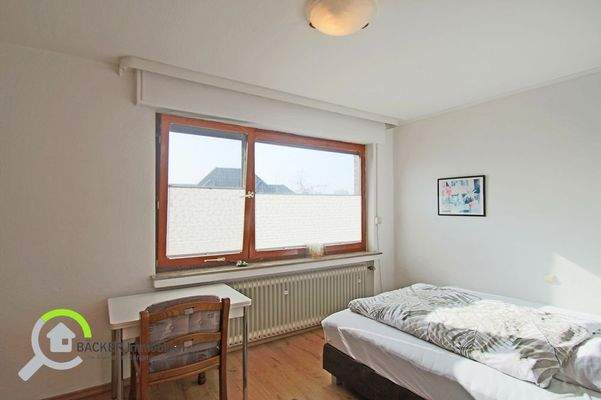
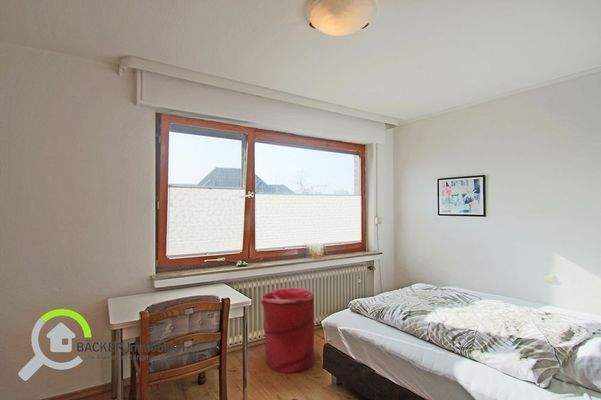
+ laundry hamper (288, 326)
